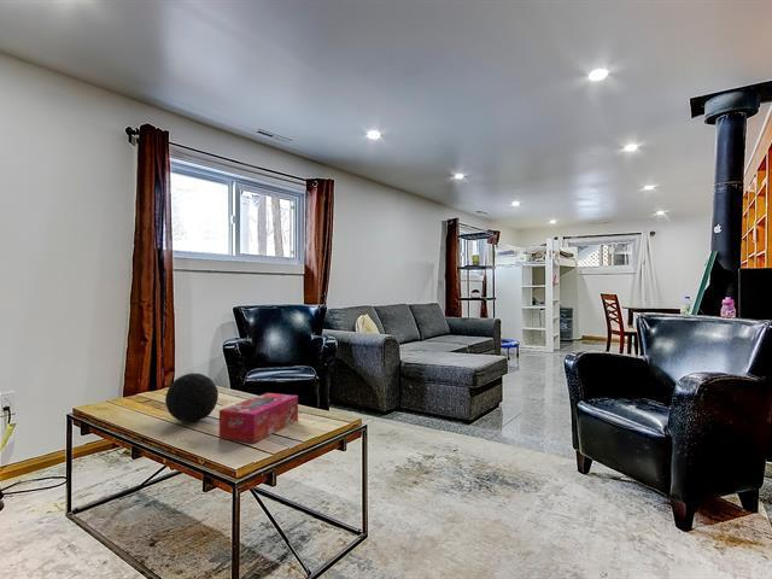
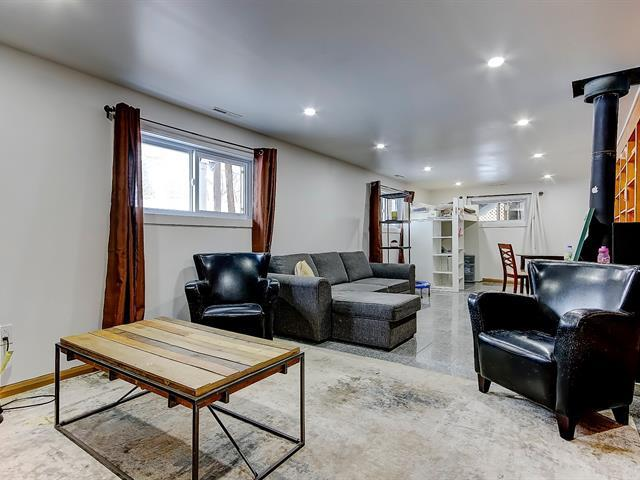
- tissue box (261, 415)
- decorative orb (192, 397)
